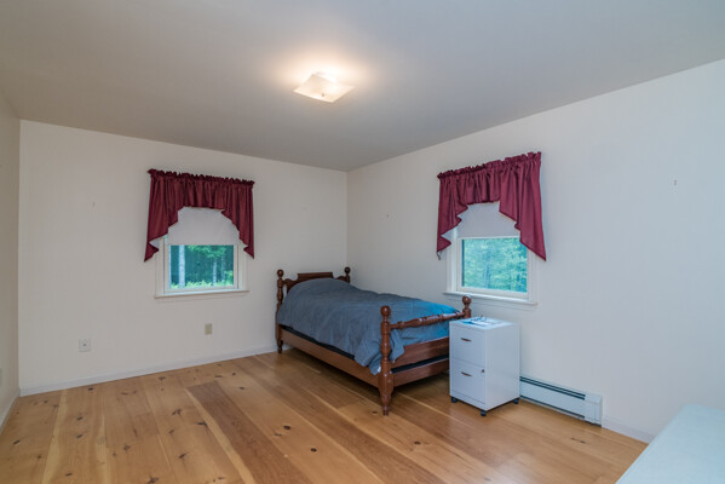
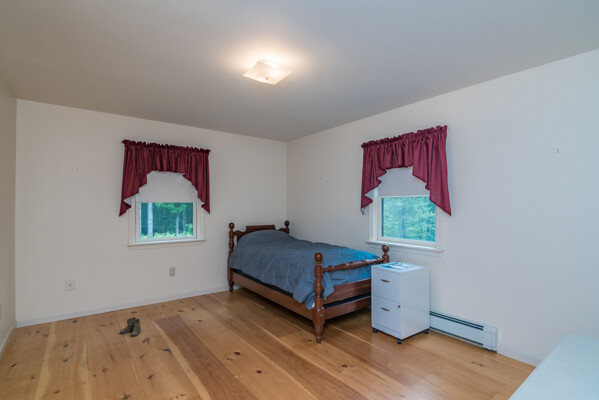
+ boots (131, 326)
